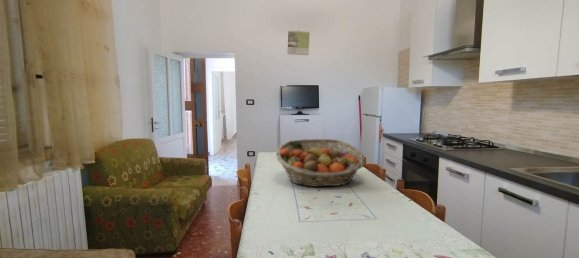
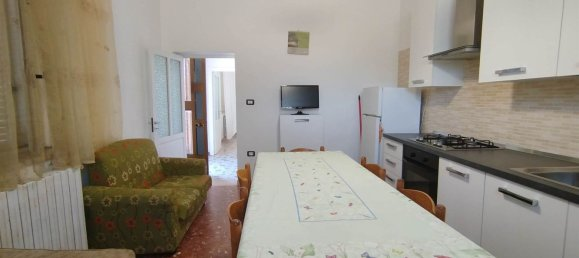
- fruit basket (319, 161)
